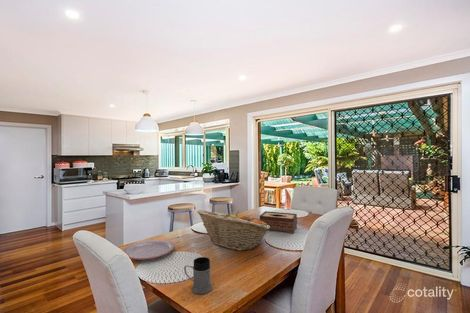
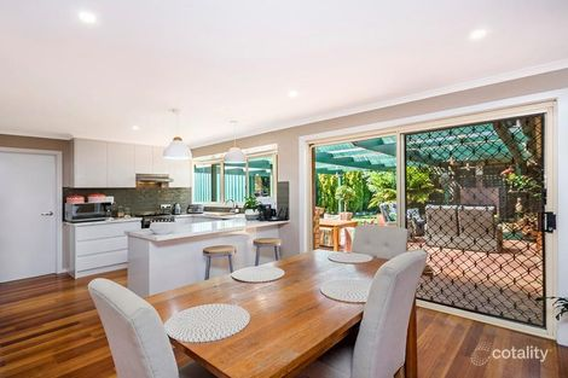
- mug (197, 273)
- tissue box (278, 221)
- plate (149, 250)
- fruit basket (232, 225)
